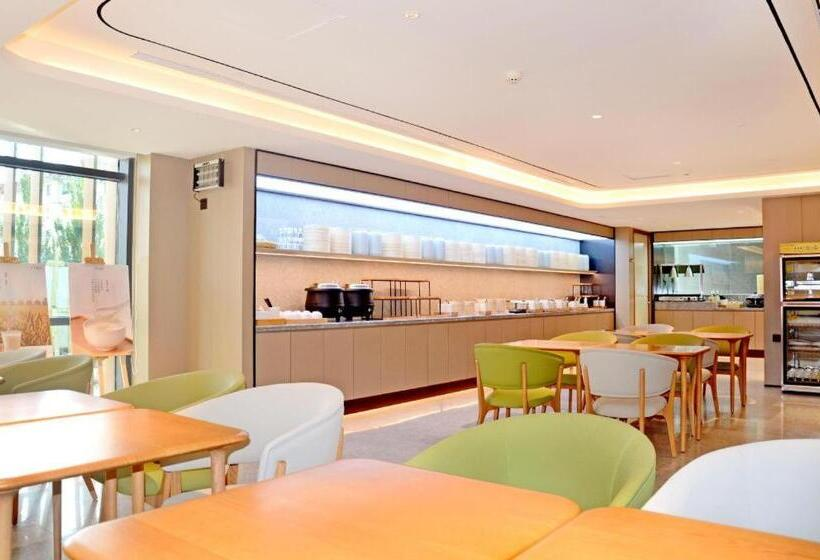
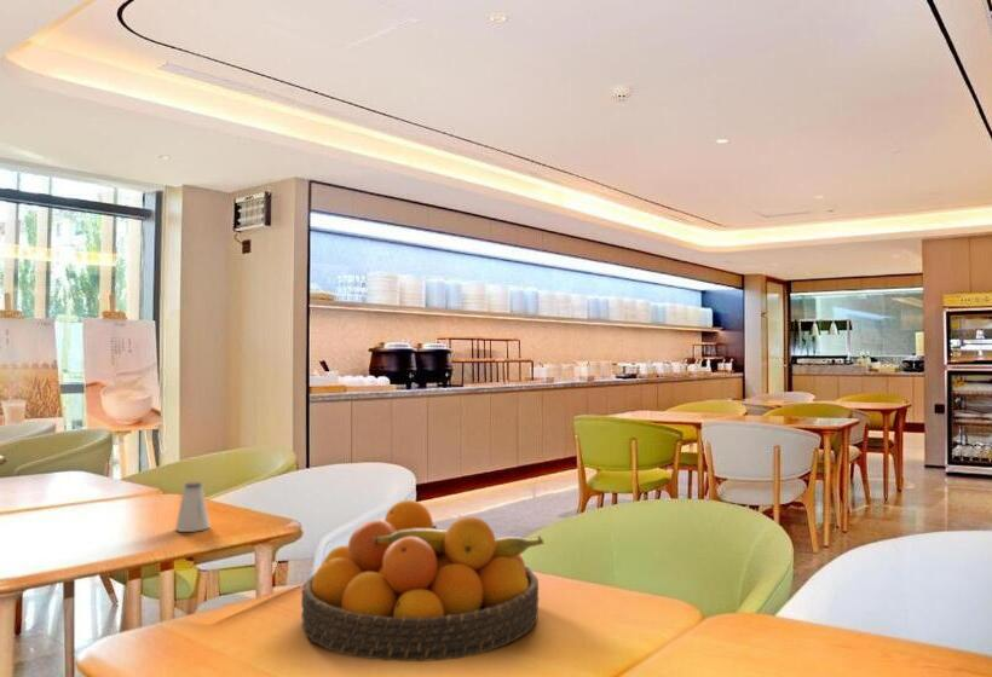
+ fruit bowl (421, 565)
+ saltshaker (192, 505)
